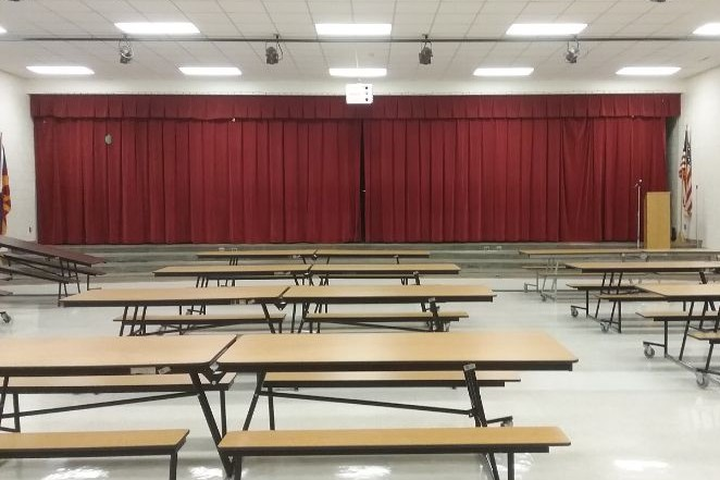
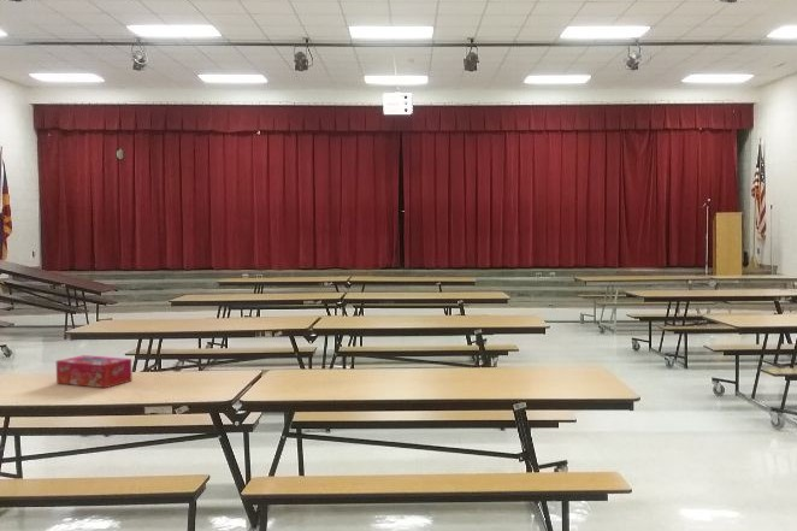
+ tissue box (94, 371)
